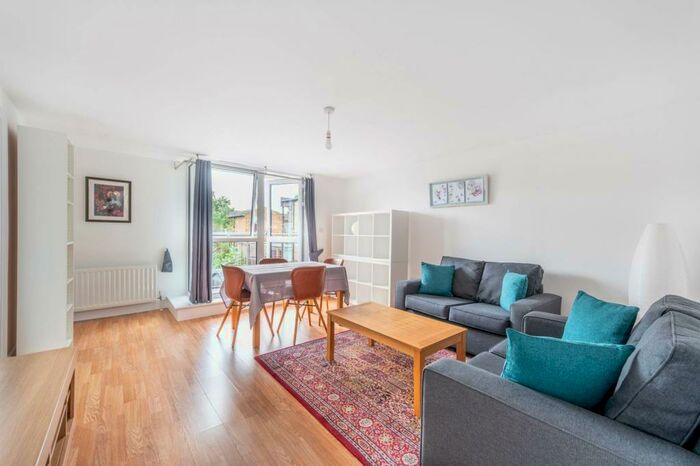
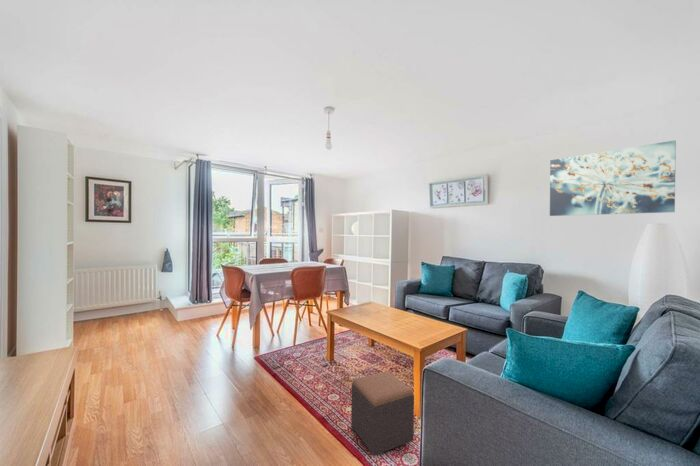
+ footstool (381, 407)
+ wall art (605, 183)
